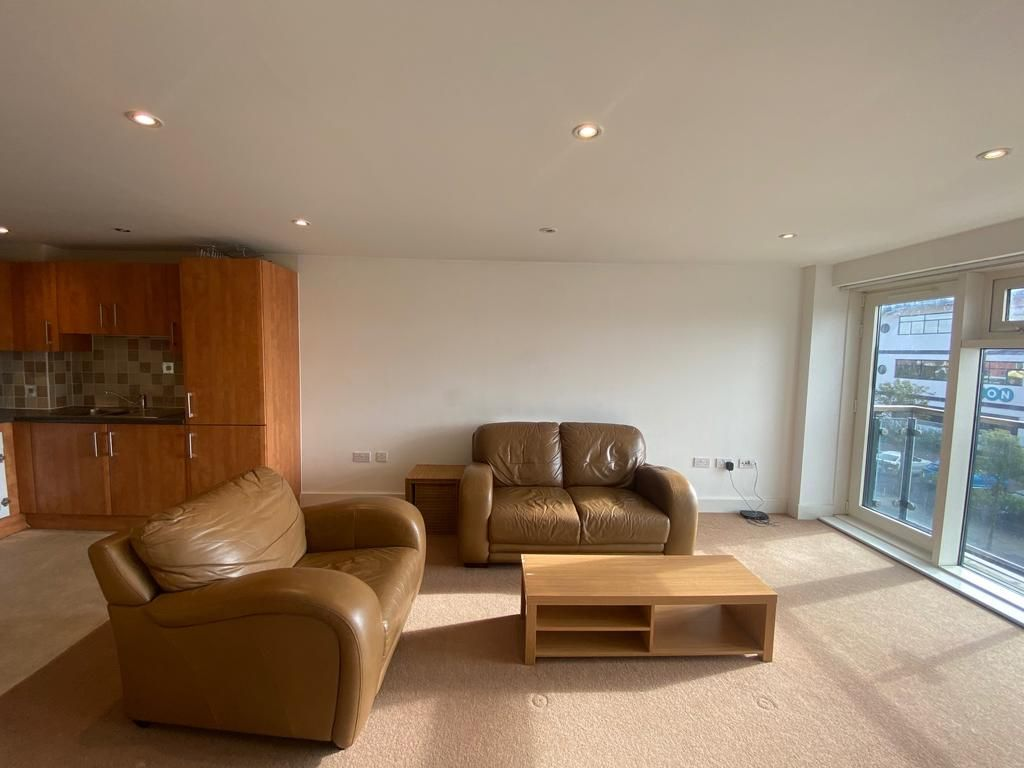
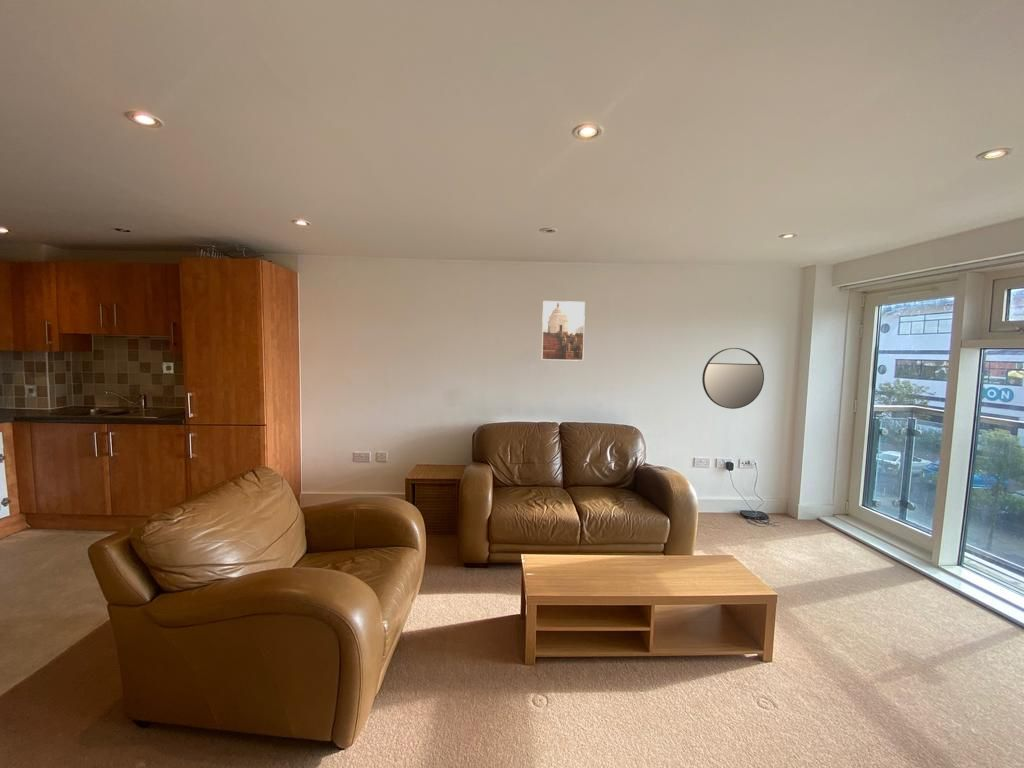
+ home mirror (733, 378)
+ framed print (563, 331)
